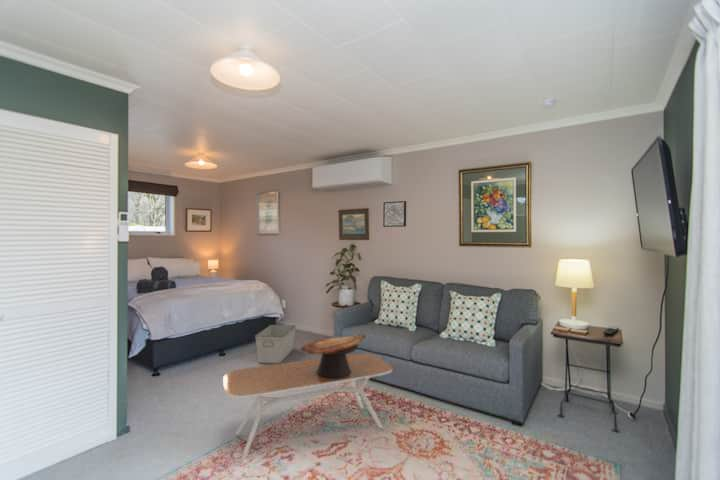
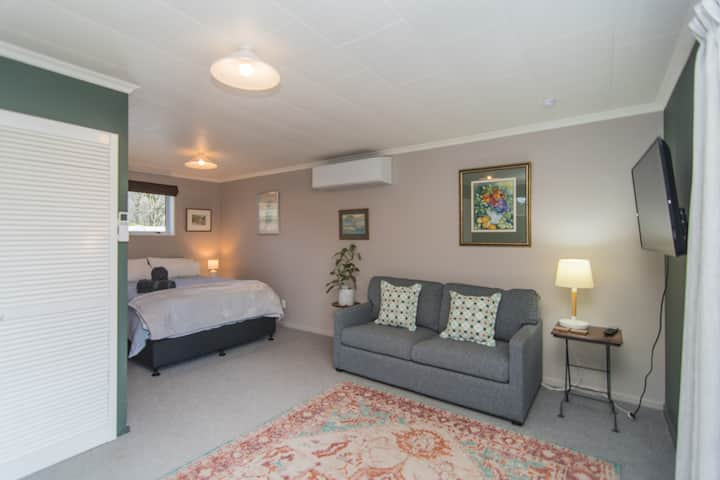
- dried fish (337, 356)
- wall art (394, 214)
- storage bin (276, 342)
- coffee table (309, 396)
